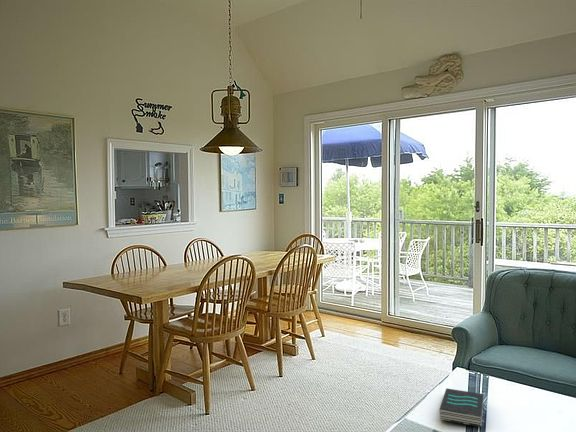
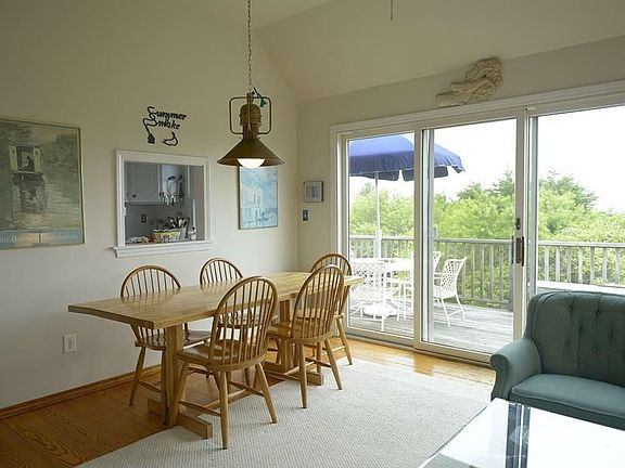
- book (462, 406)
